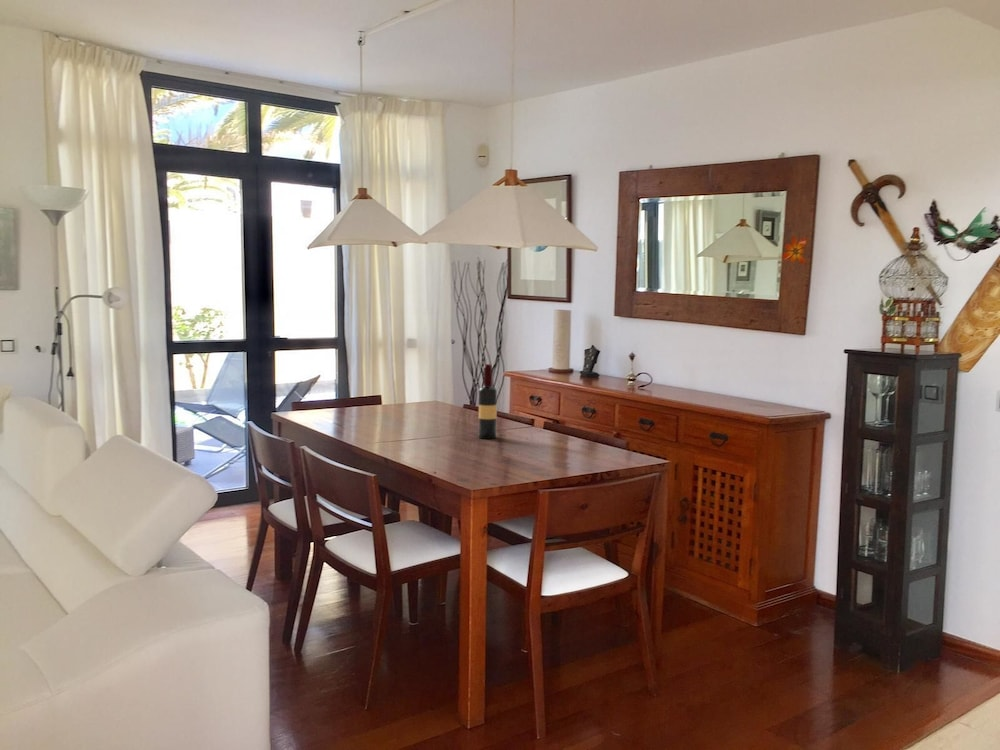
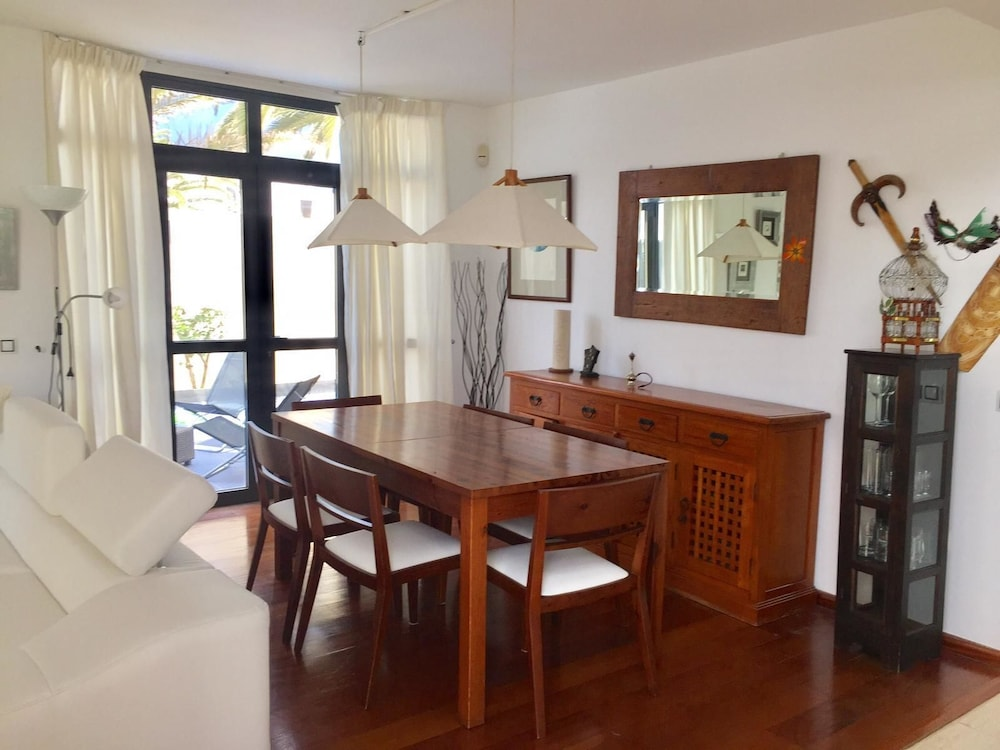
- wine bottle (487, 401)
